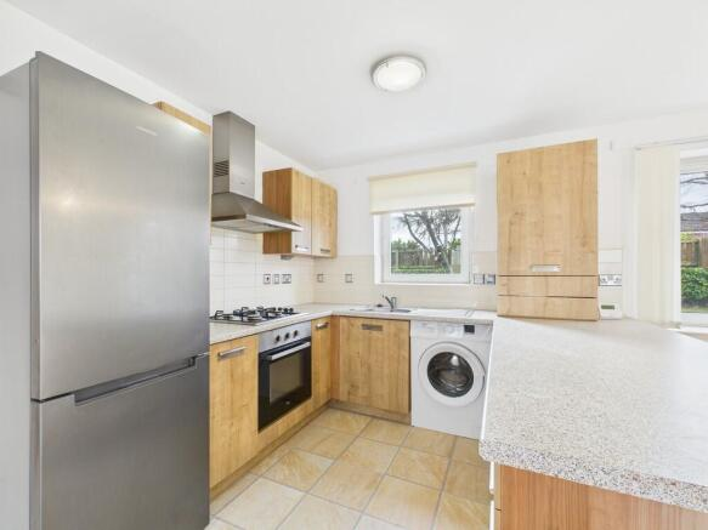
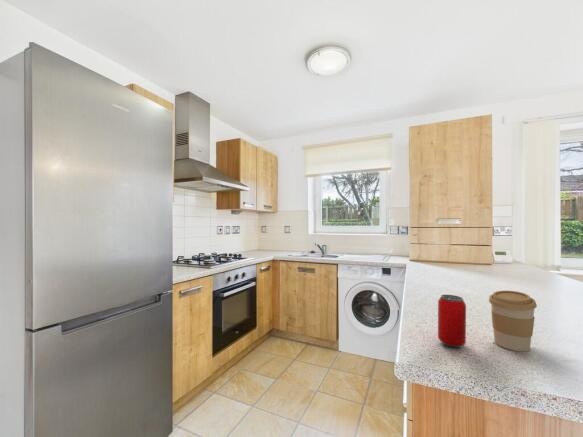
+ coffee cup (511, 319)
+ can (451, 320)
